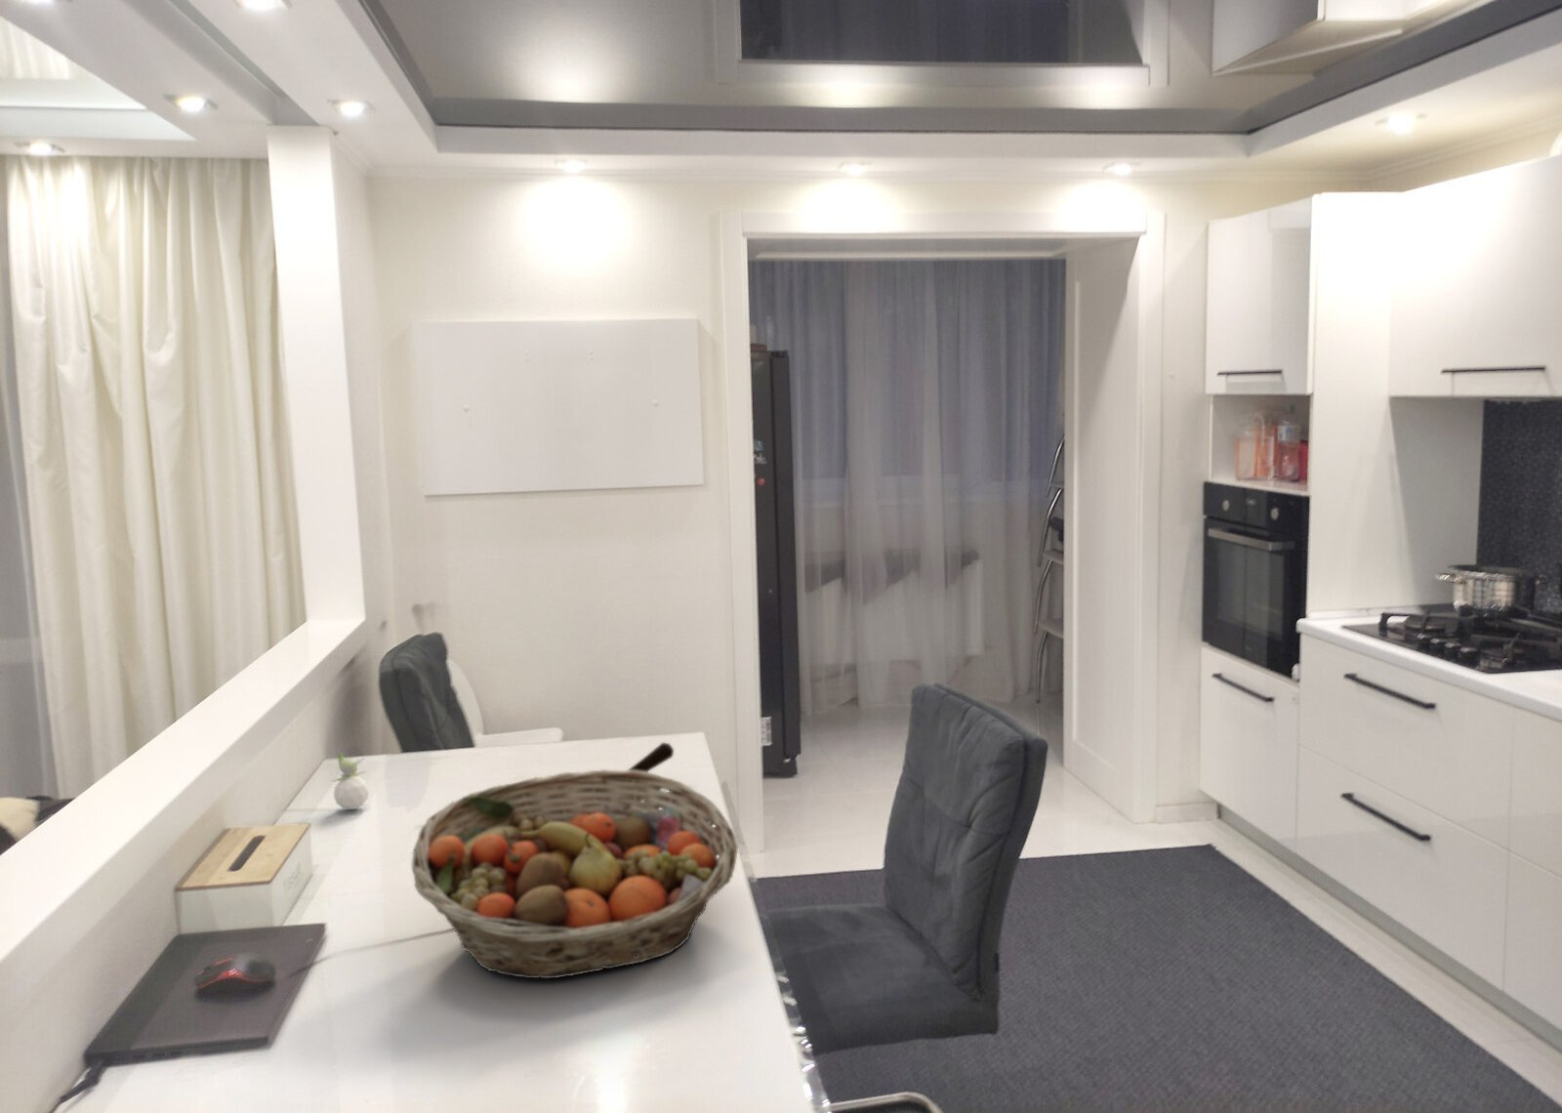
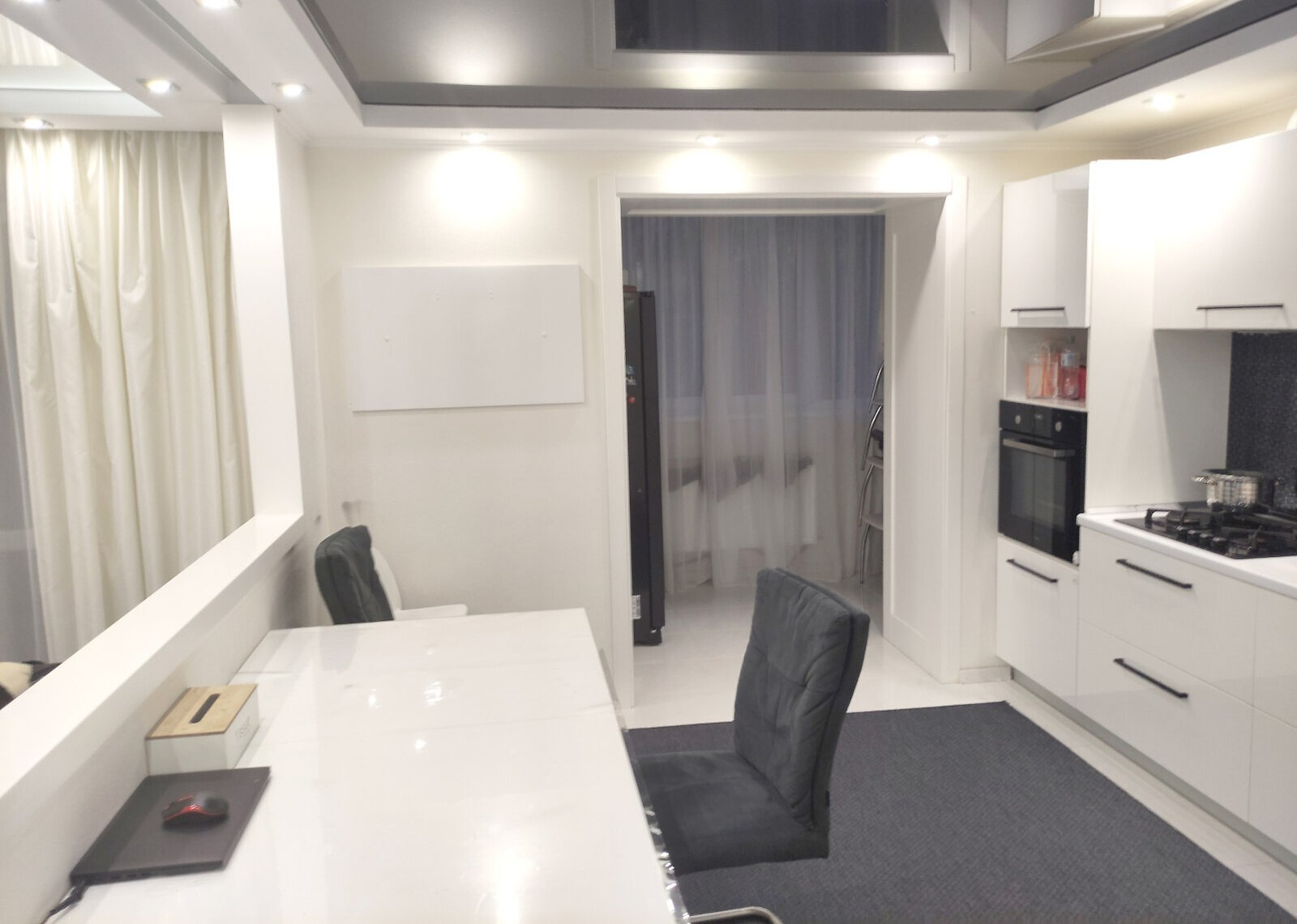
- spoon (617, 781)
- flower (352, 781)
- fruit basket (578, 868)
